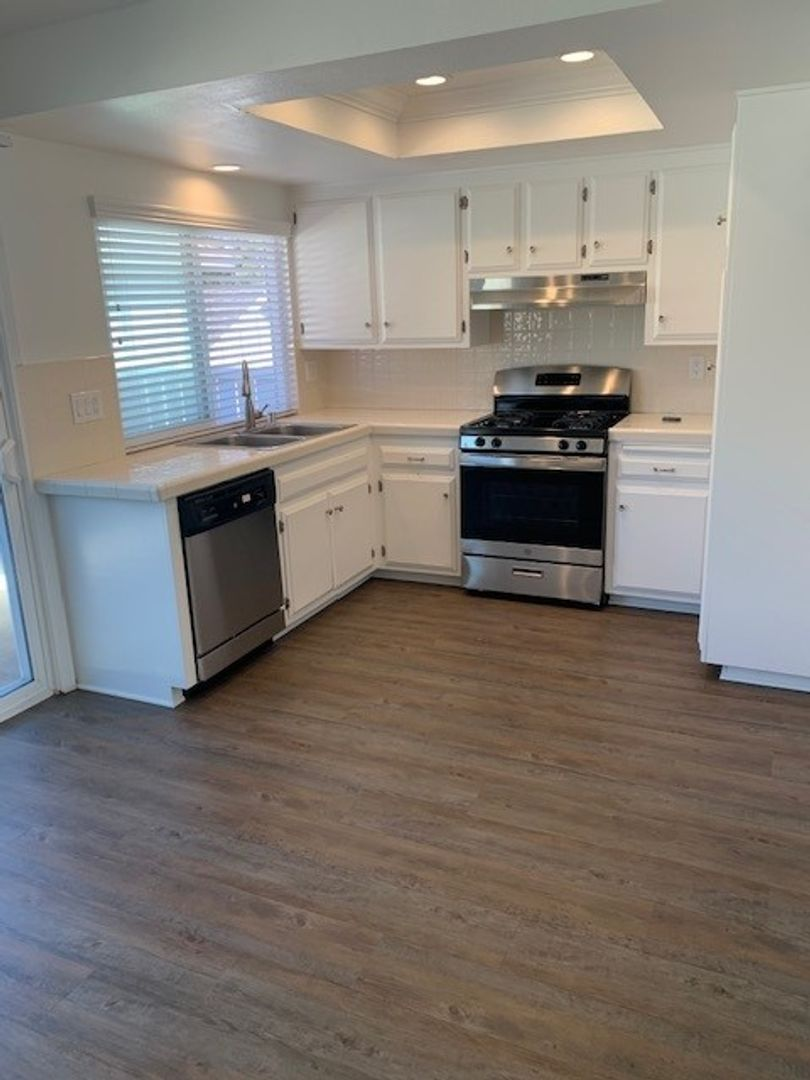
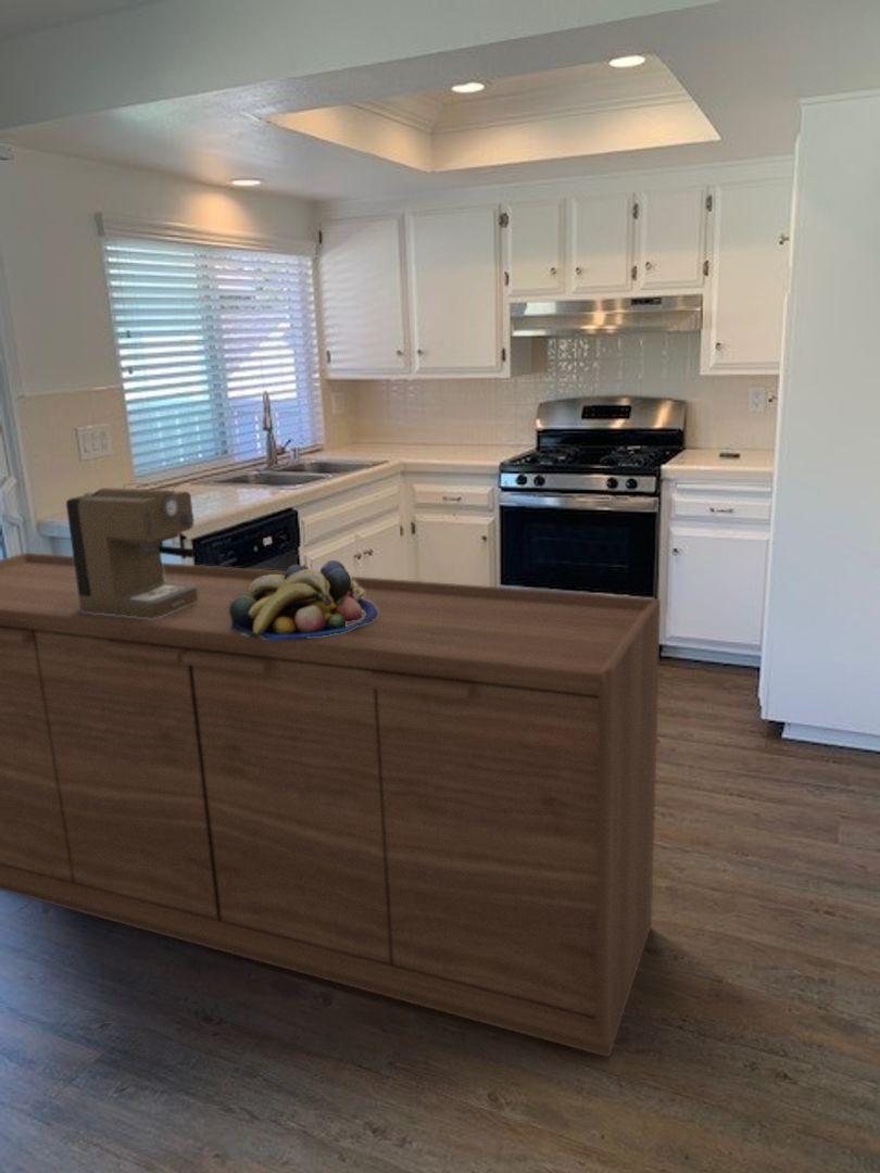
+ fruit bowl (303, 592)
+ sideboard (255, 755)
+ coffee maker (144, 545)
